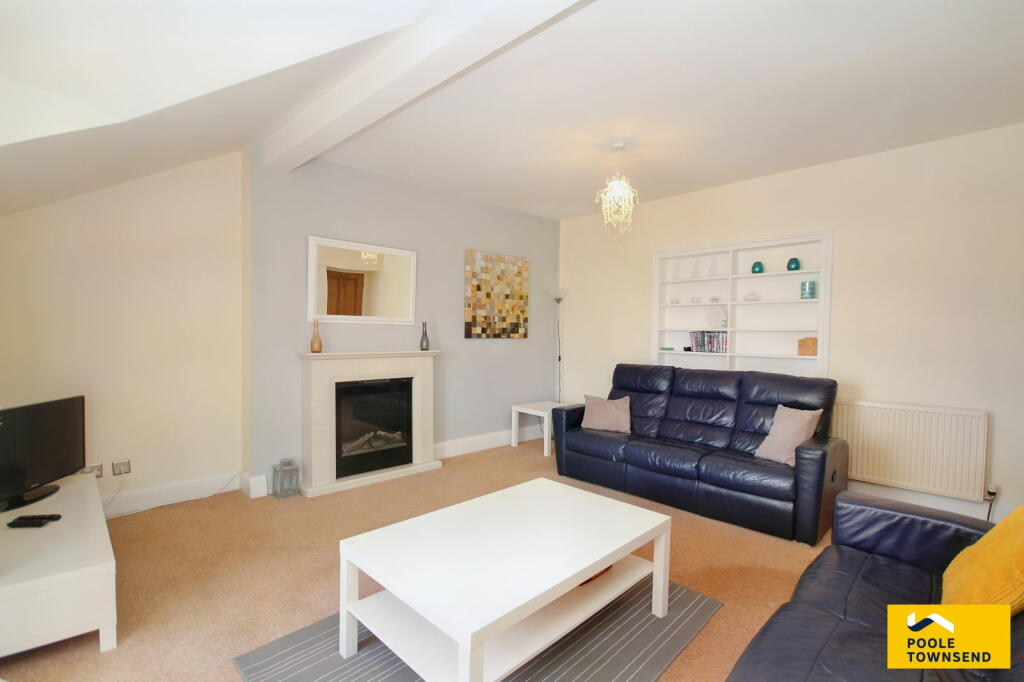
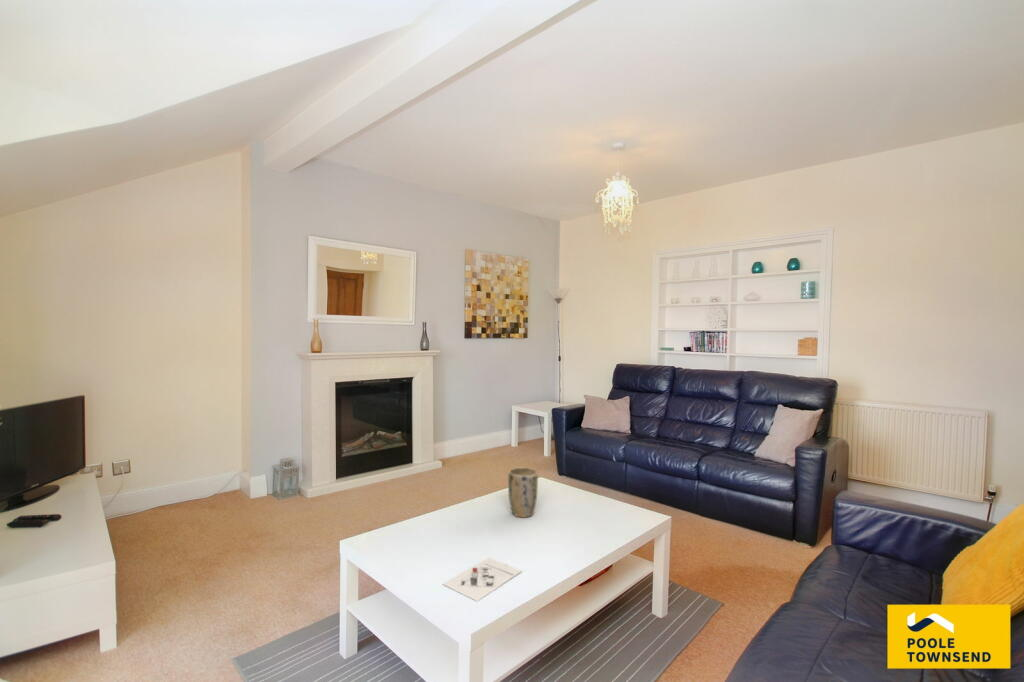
+ architectural model (483, 574)
+ plant pot (522, 492)
